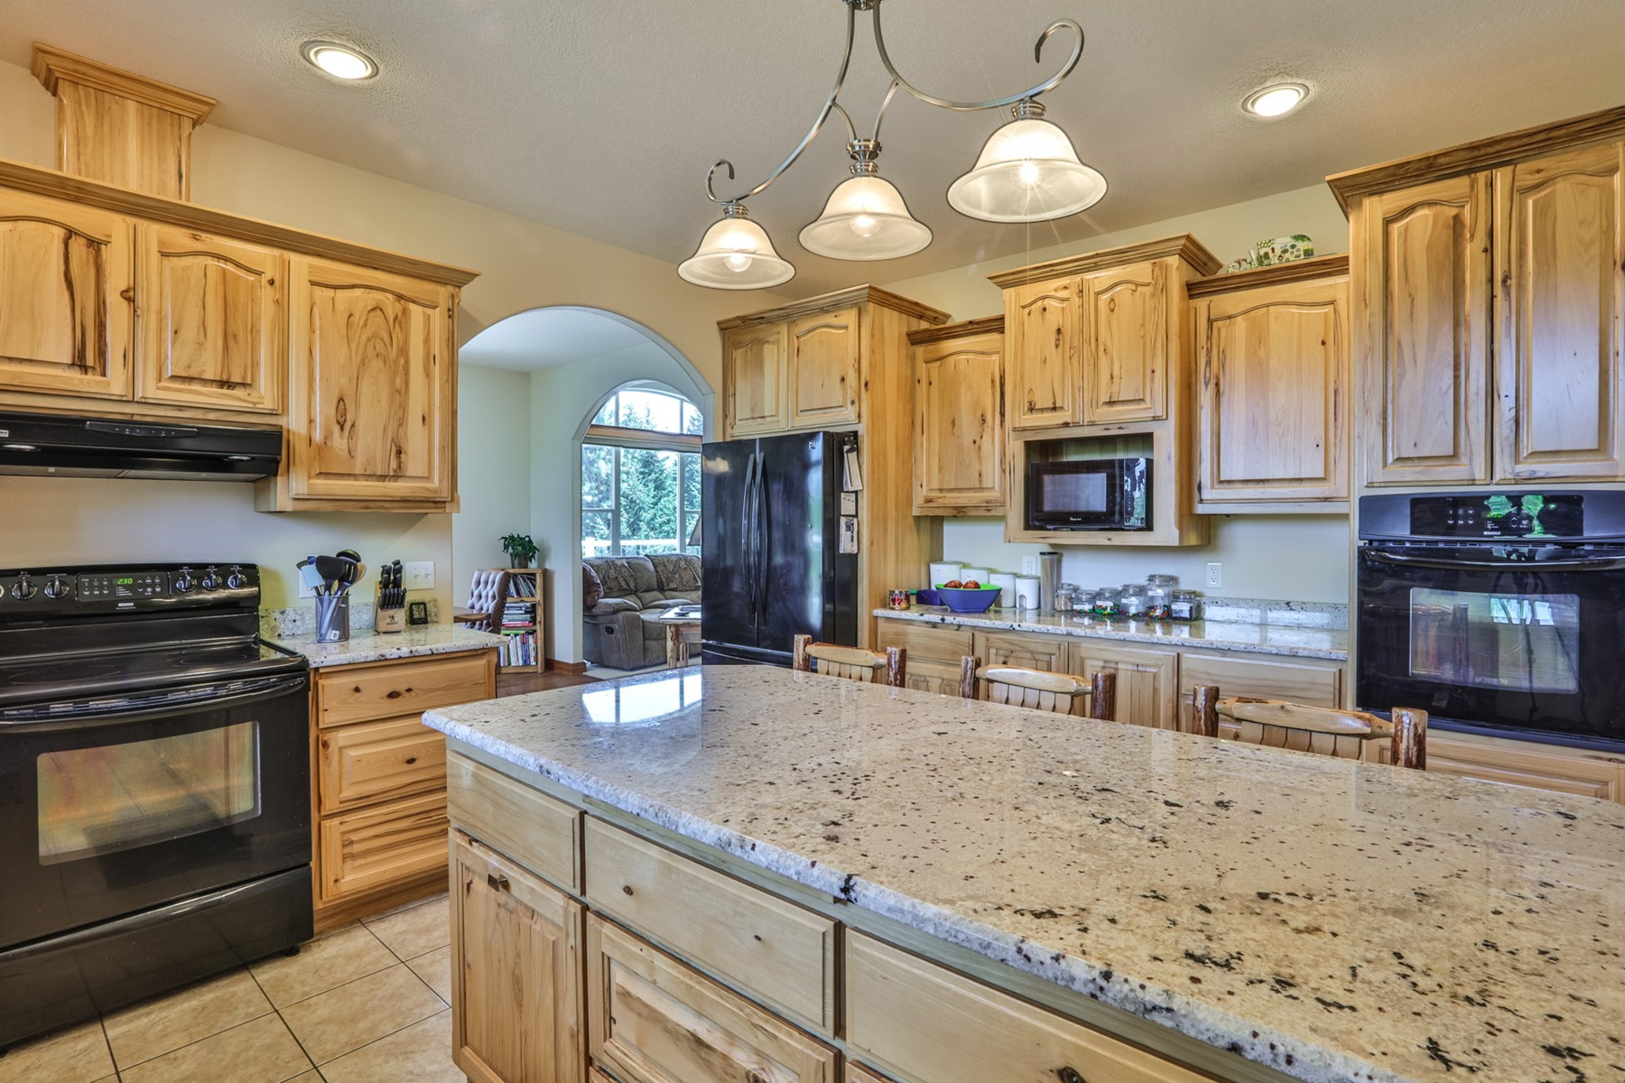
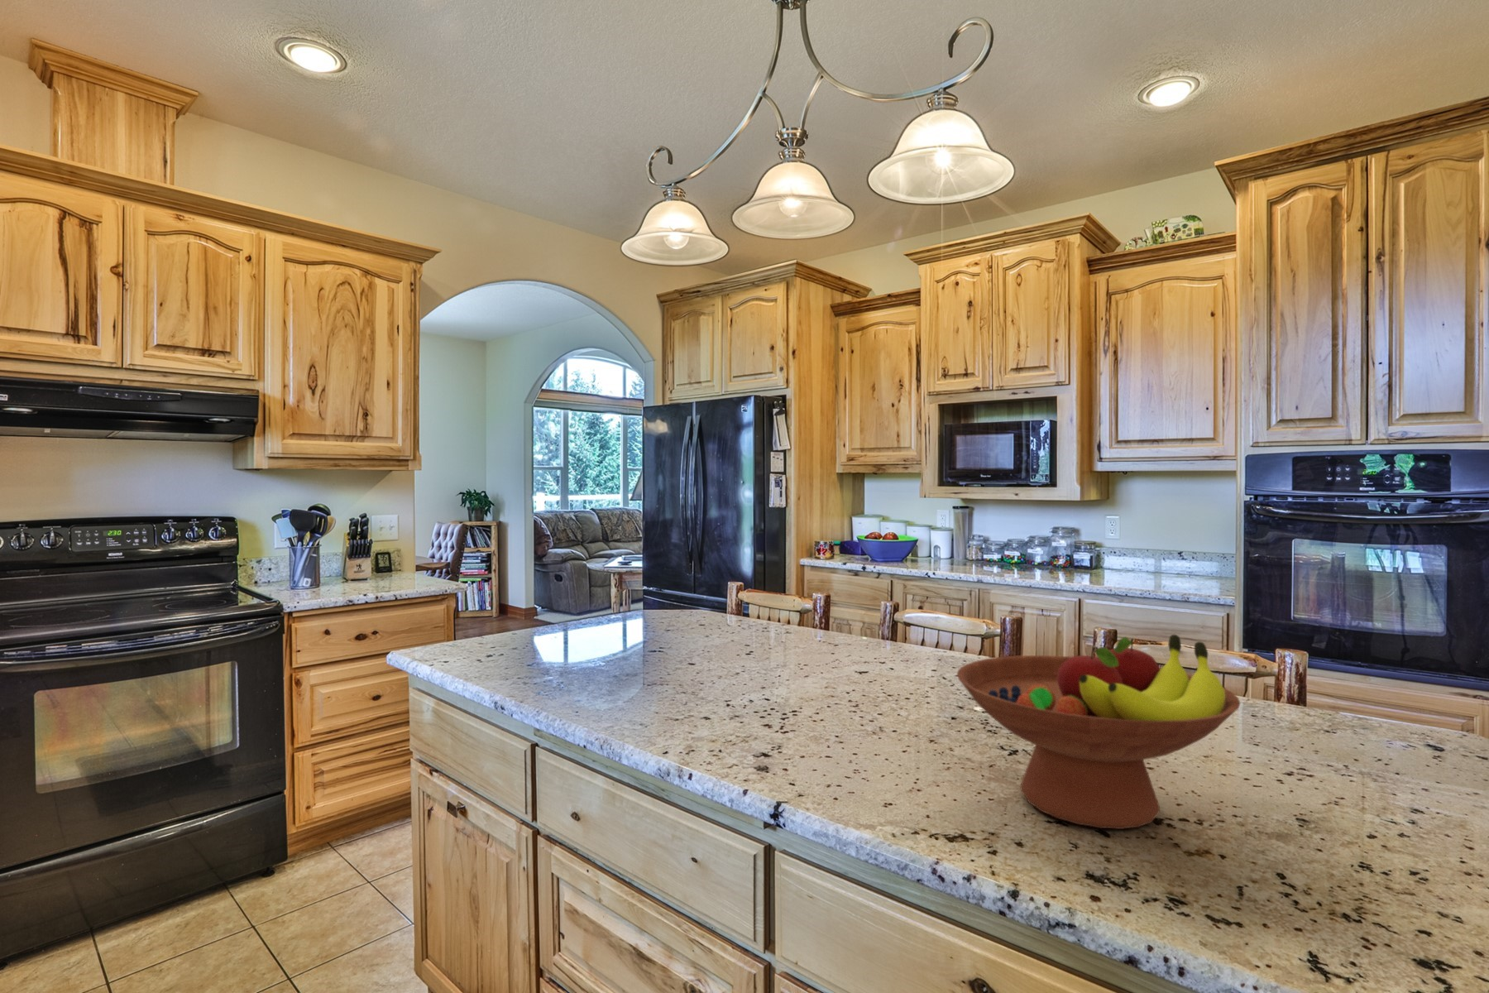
+ fruit bowl (1088, 719)
